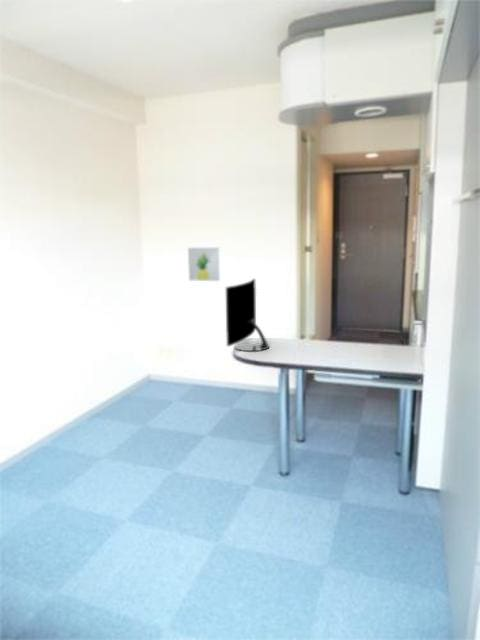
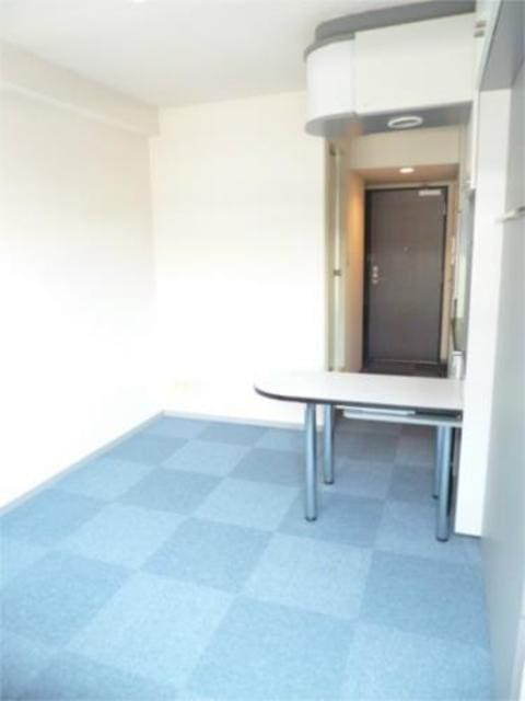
- wall art (203, 264)
- monitor (251, 315)
